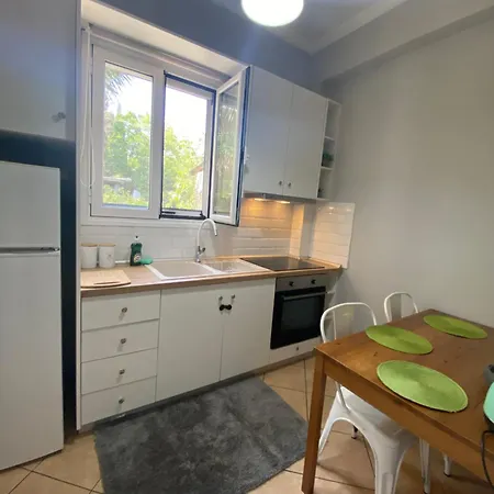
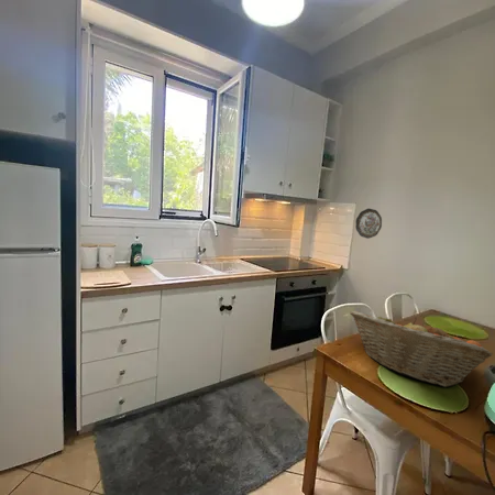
+ decorative plate (369, 223)
+ fruit basket (410, 340)
